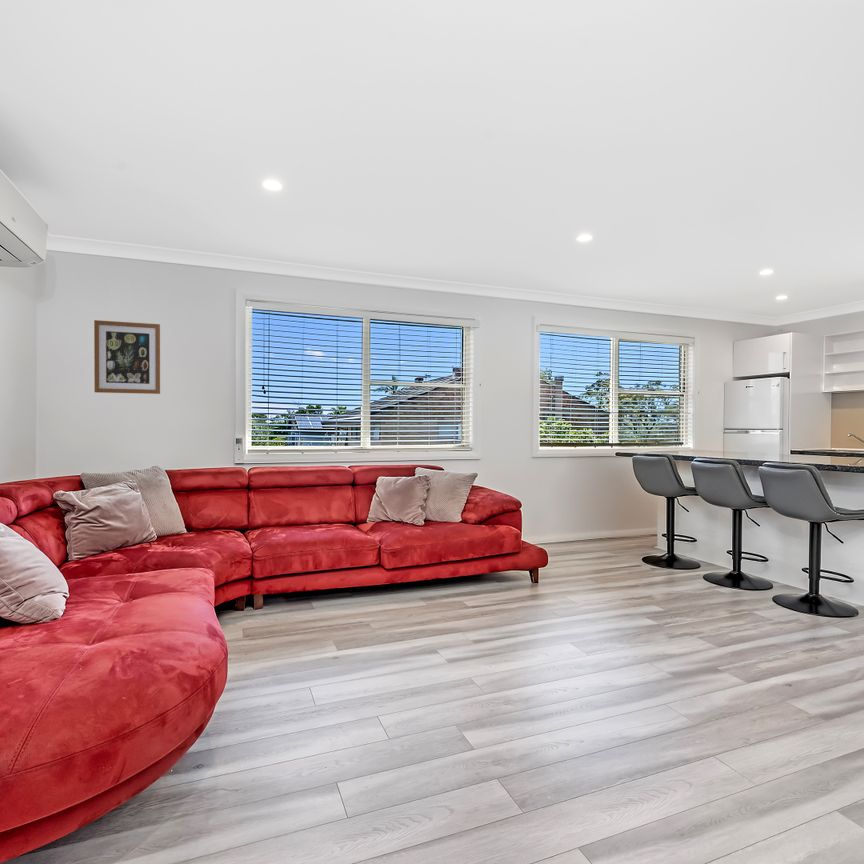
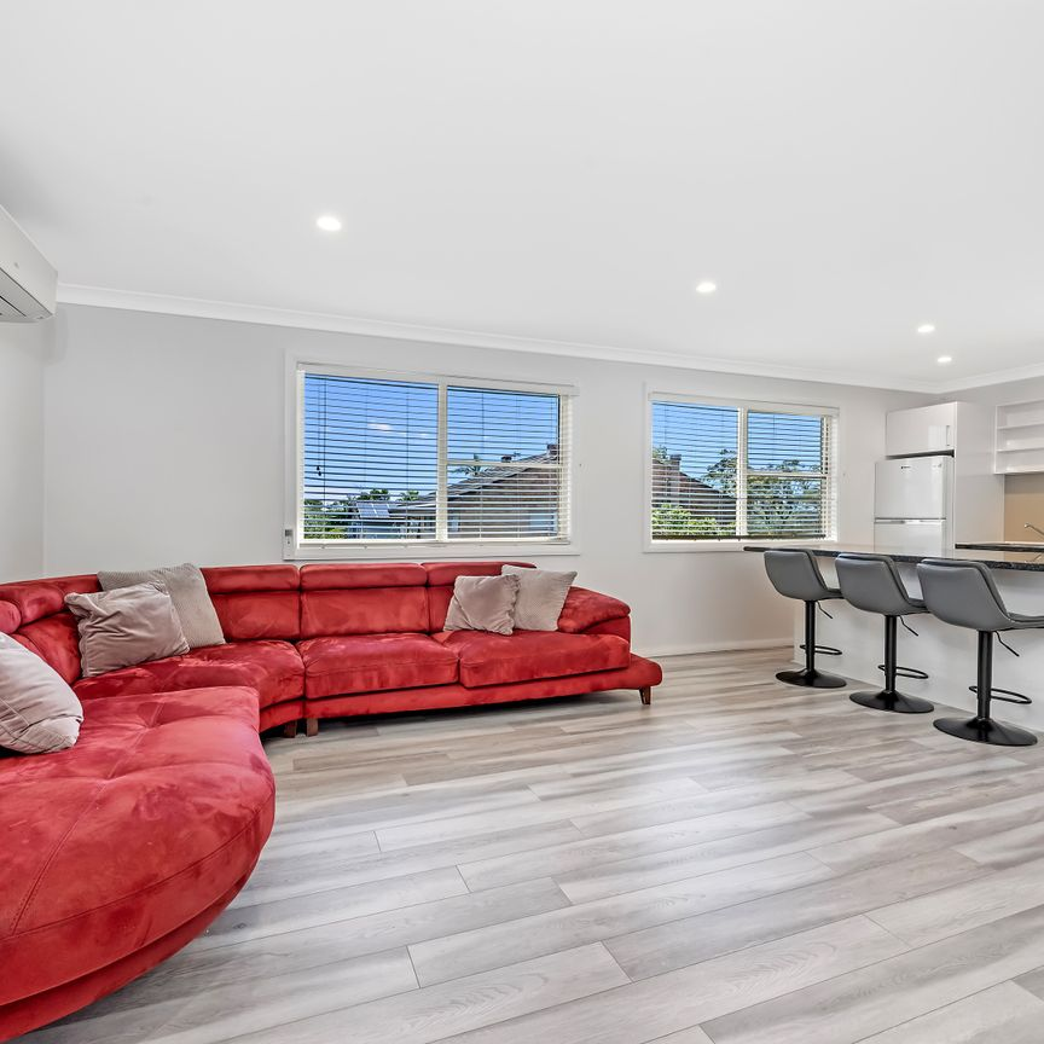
- wall art (127, 357)
